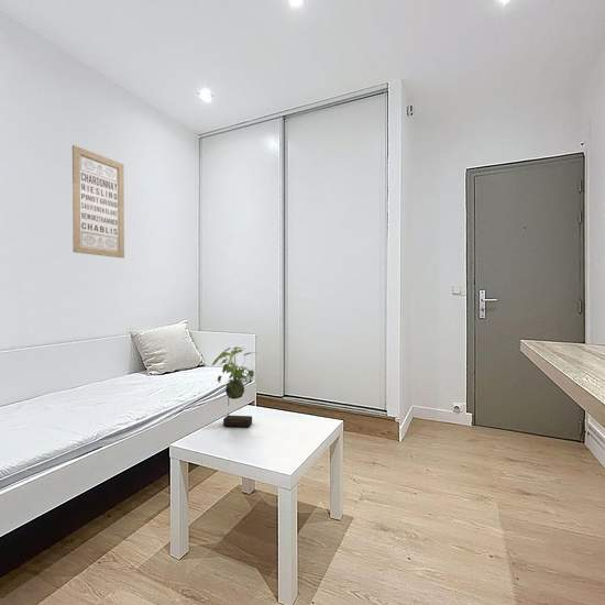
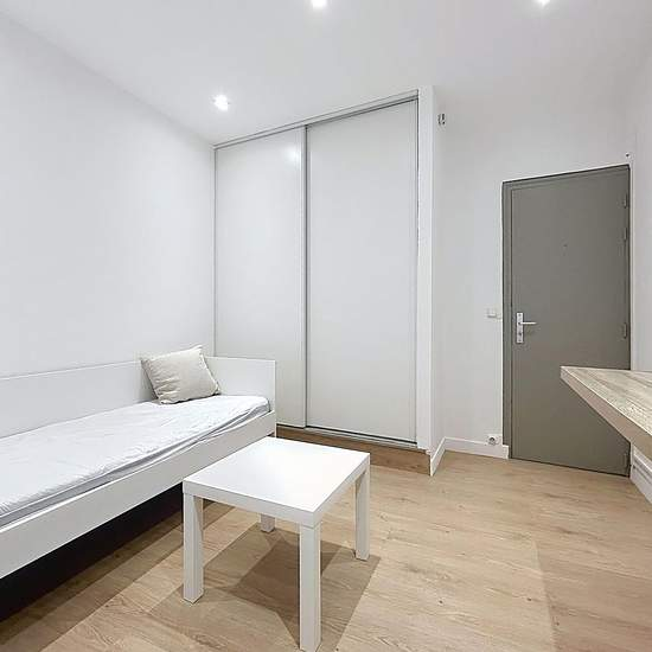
- plant (234, 382)
- wall art (99, 205)
